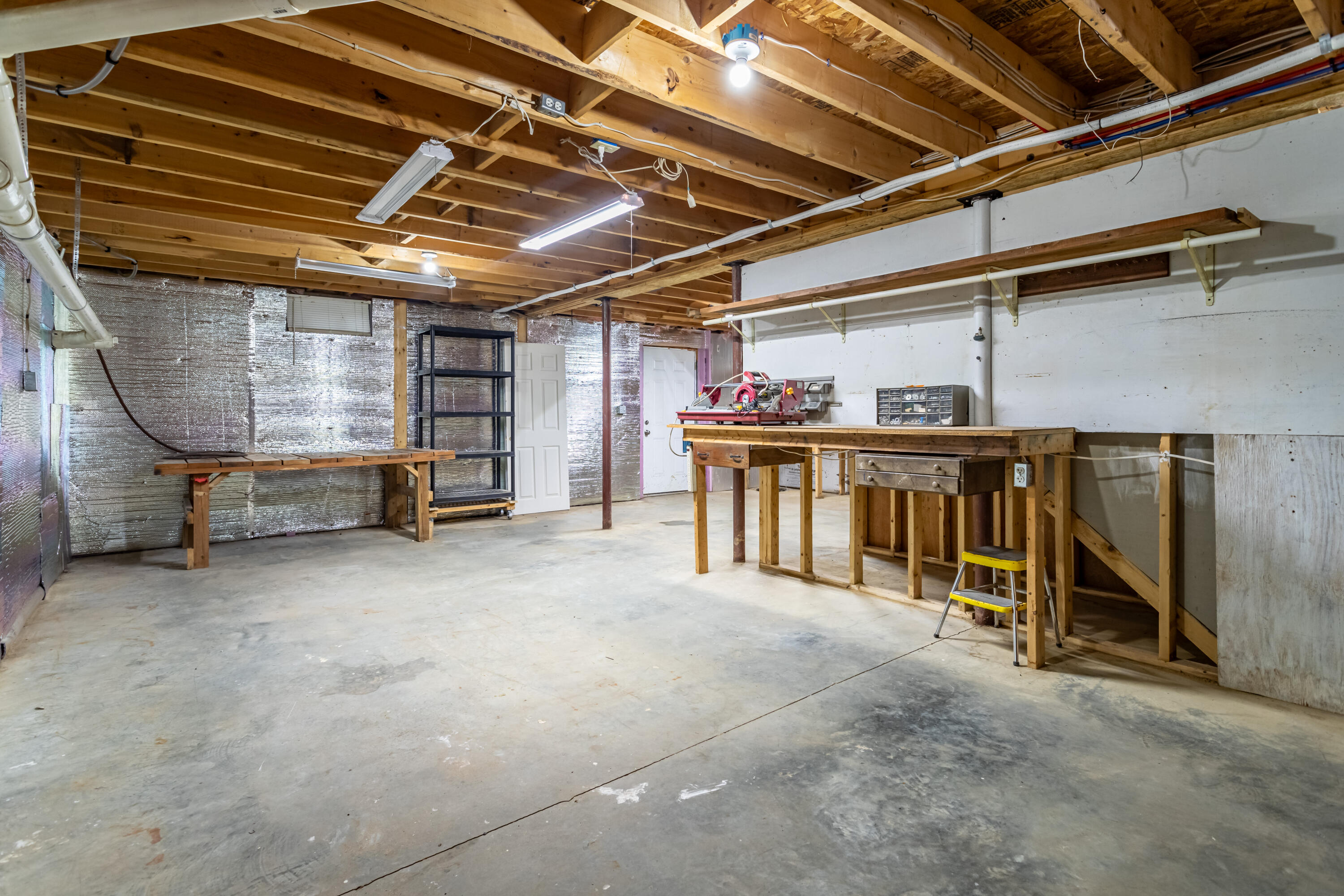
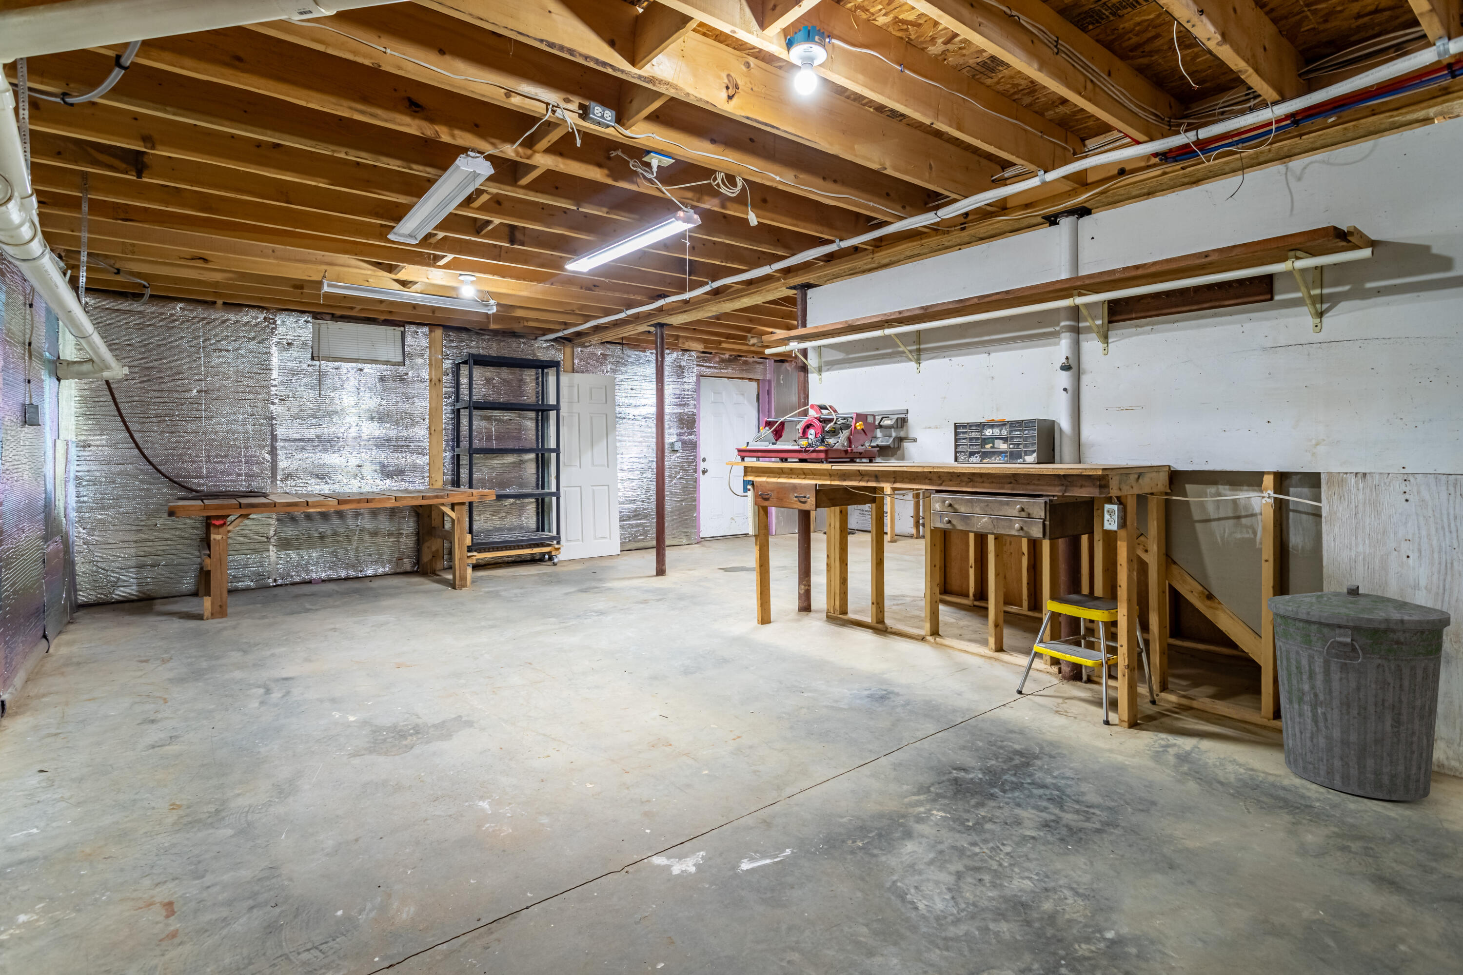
+ trash can (1353, 680)
